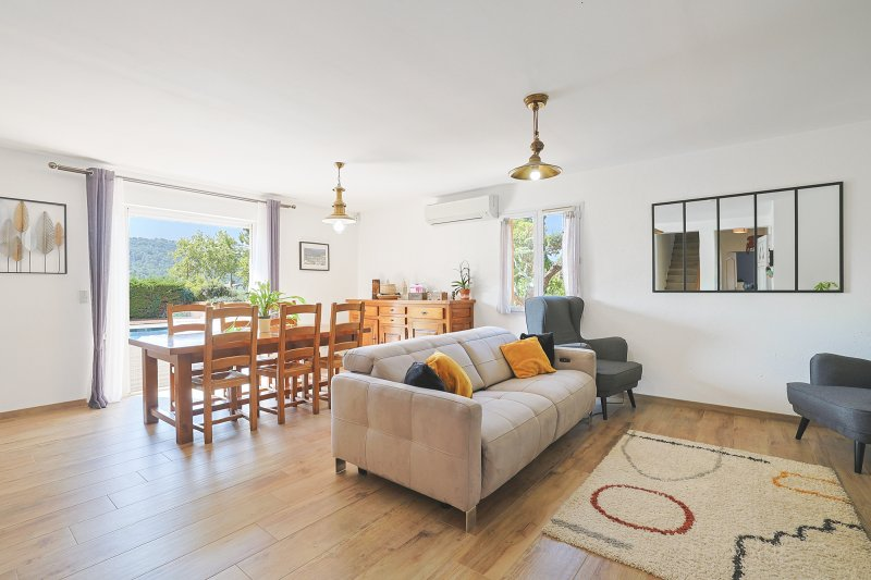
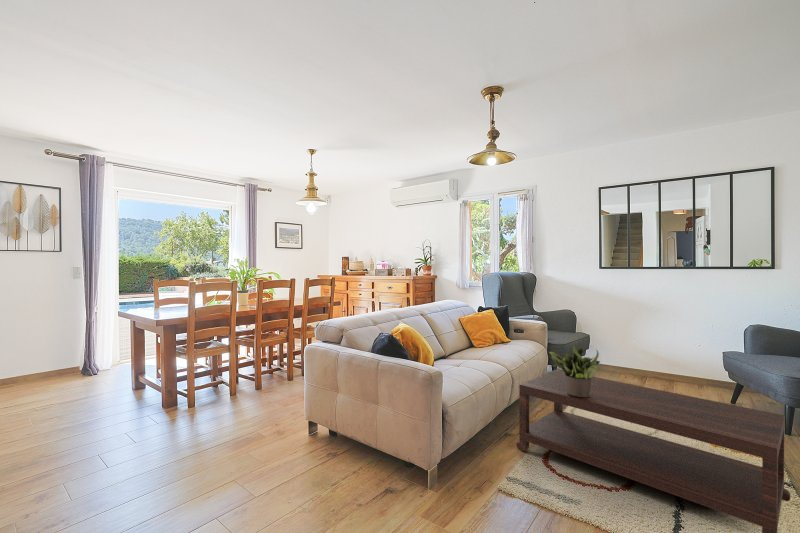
+ potted plant (572, 367)
+ coffee table (636, 434)
